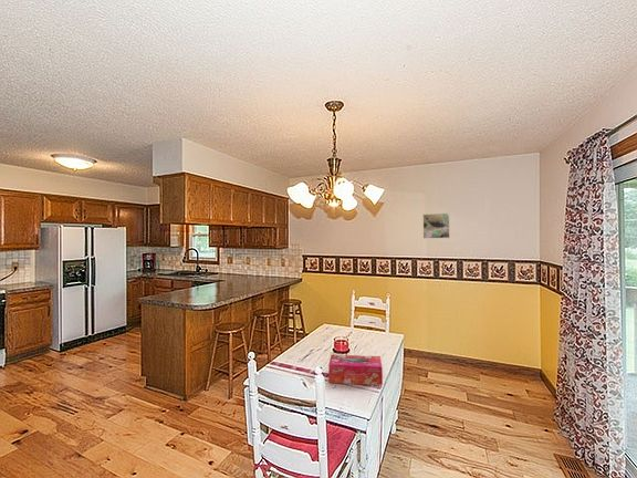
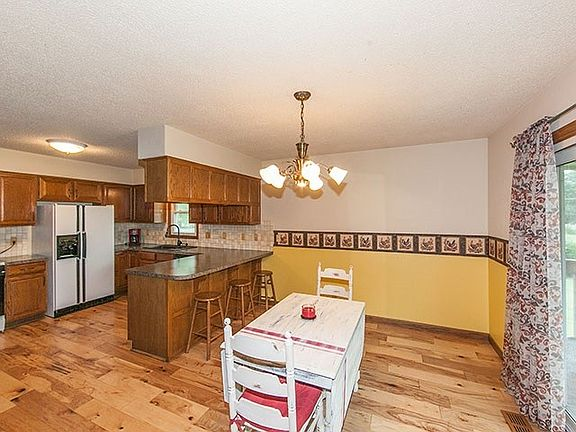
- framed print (436, 226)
- tissue box (355, 368)
